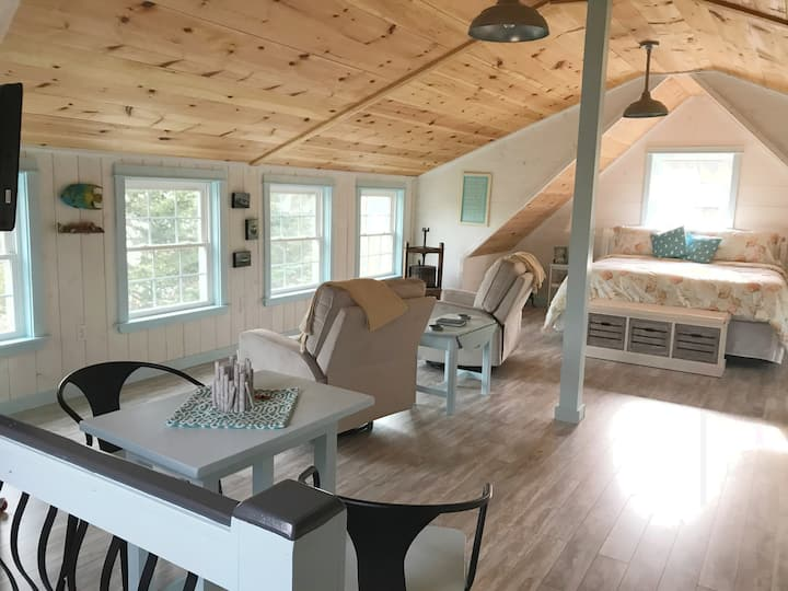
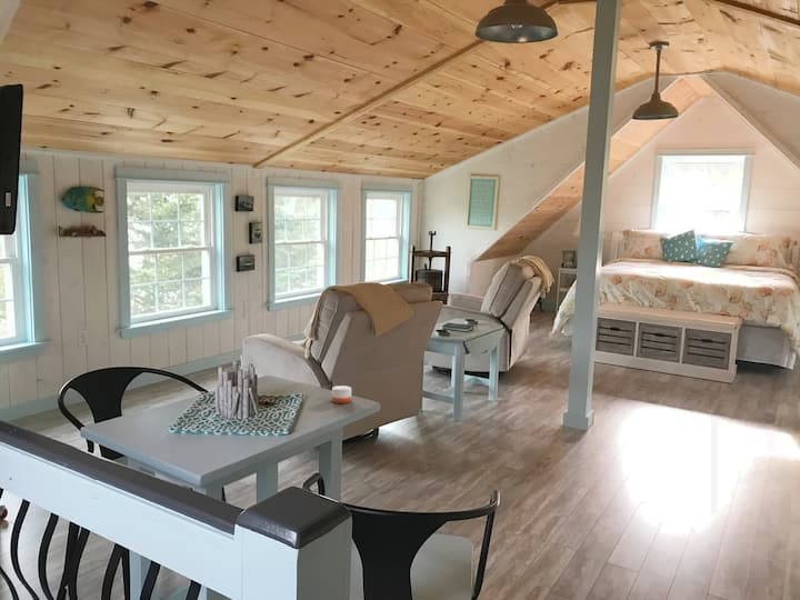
+ candle (341, 387)
